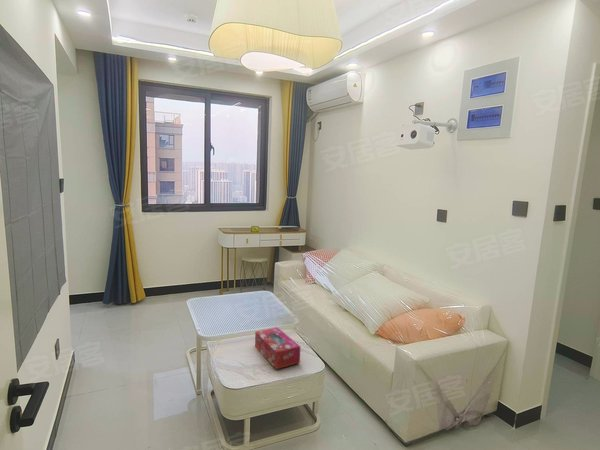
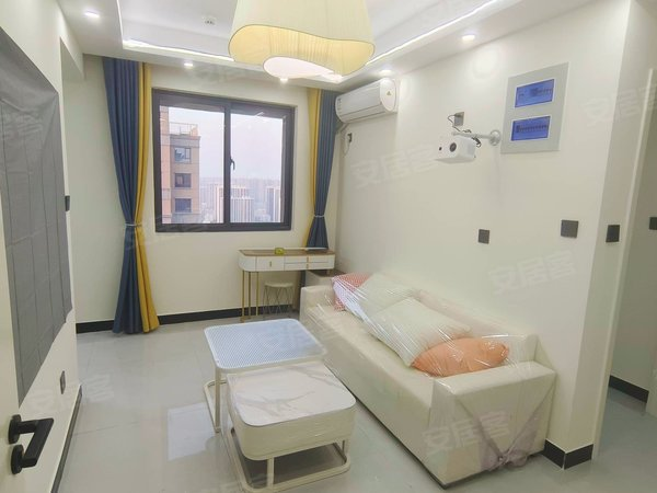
- tissue box (276, 346)
